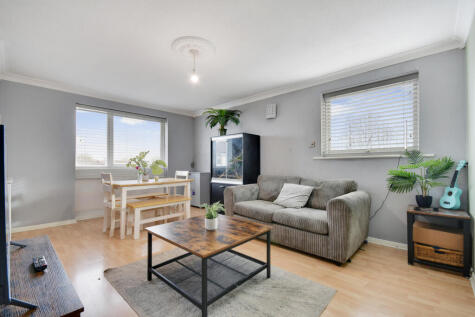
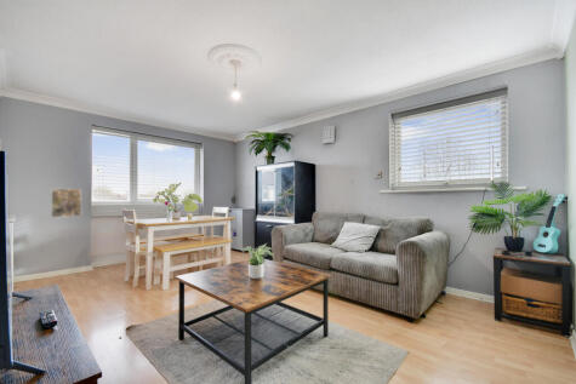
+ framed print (67, 202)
